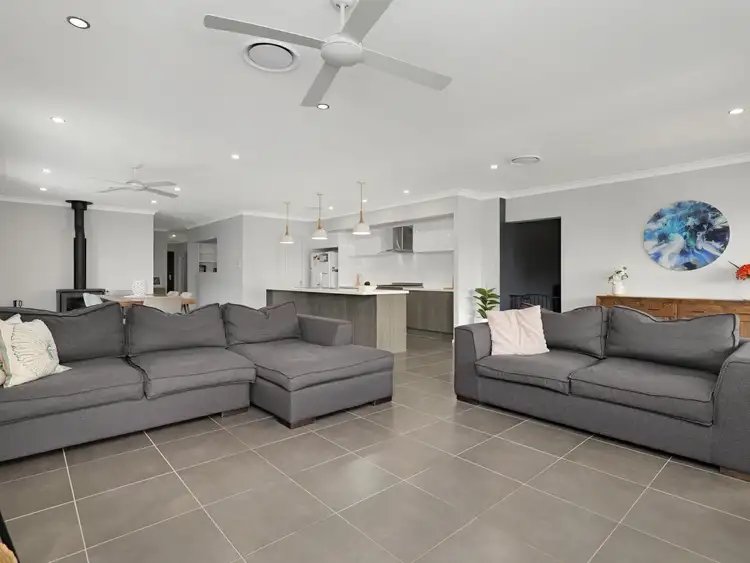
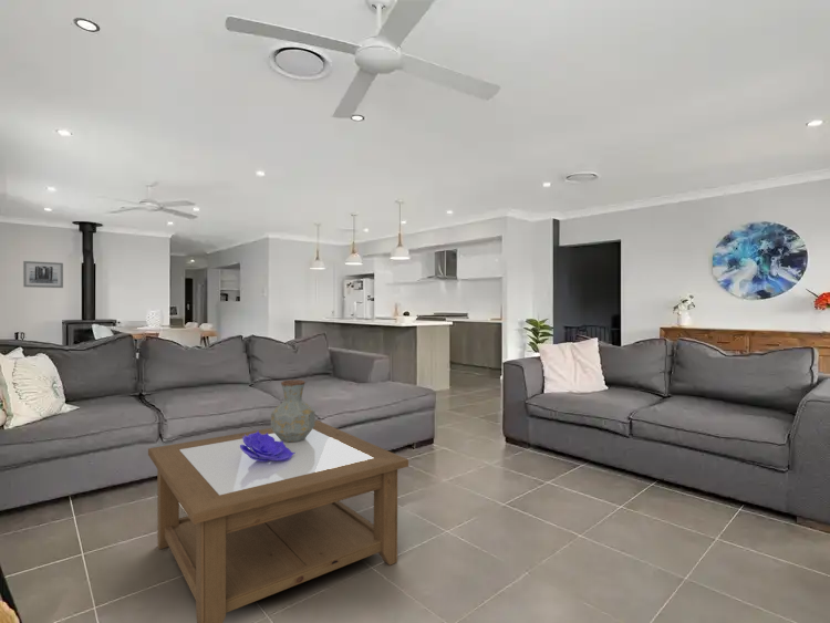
+ wall art (43, 274)
+ vase (292, 409)
+ decorative bowl (266, 446)
+ coffee table (273, 503)
